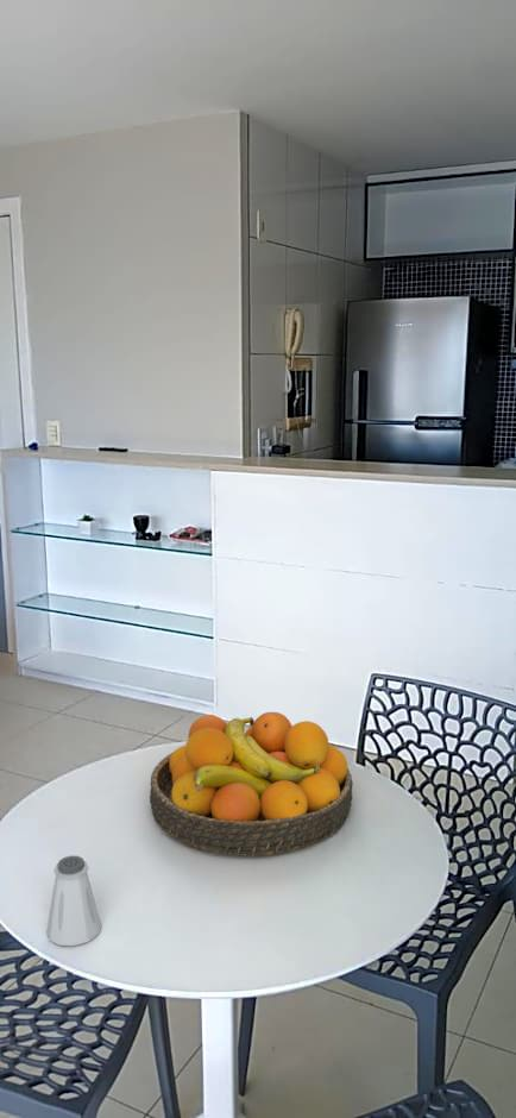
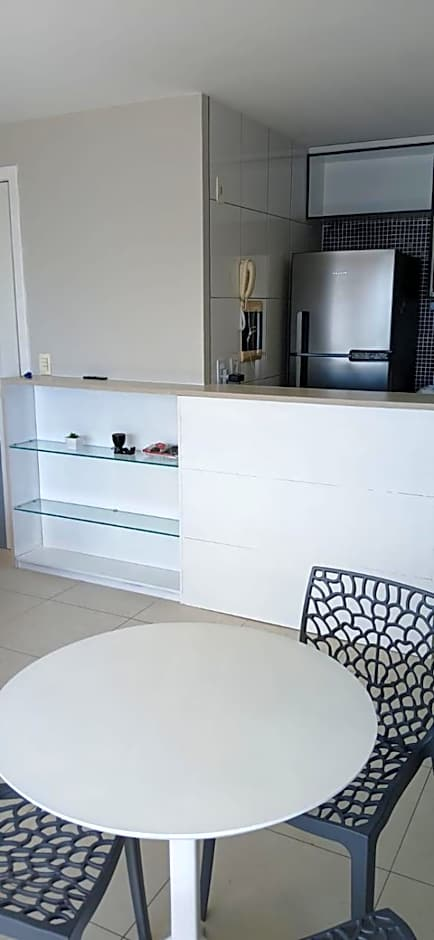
- fruit bowl (251, 761)
- saltshaker (73, 896)
